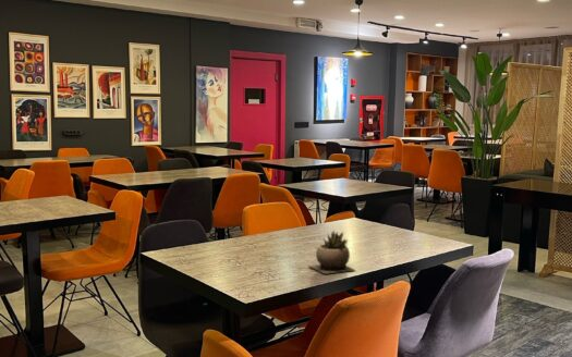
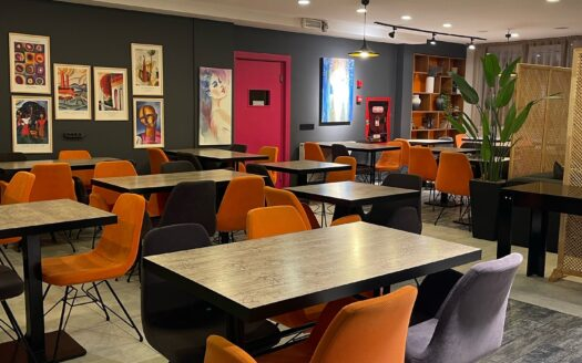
- succulent plant (332, 249)
